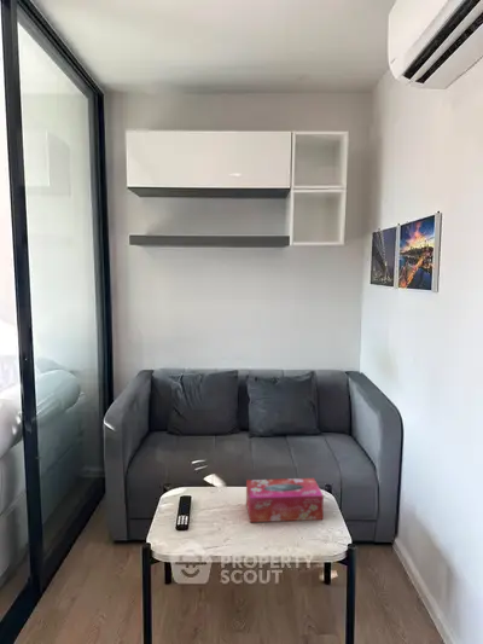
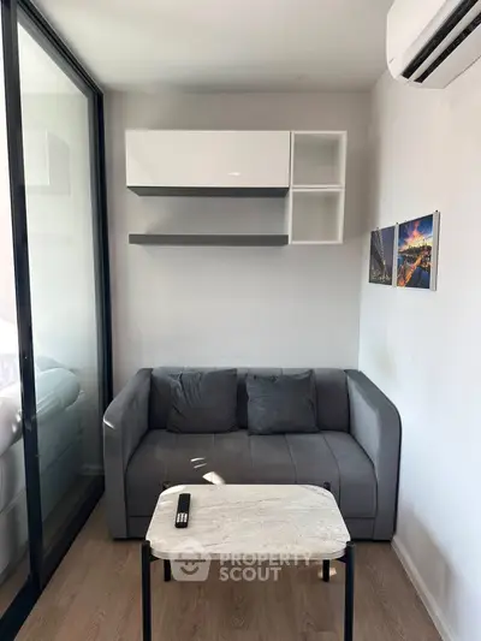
- tissue box (283, 499)
